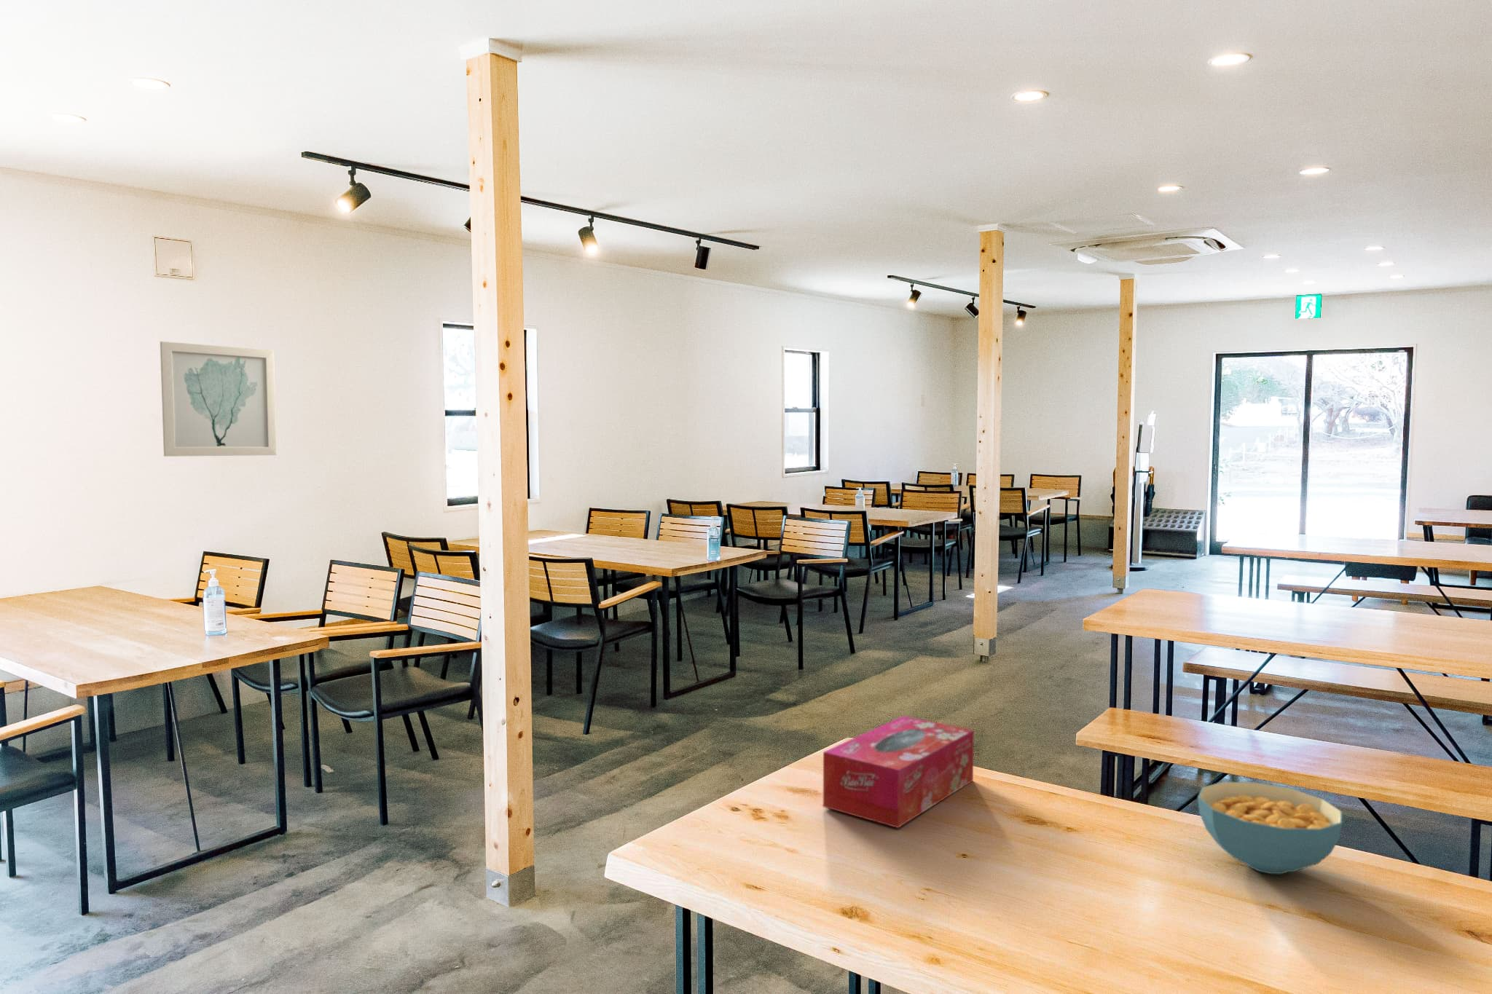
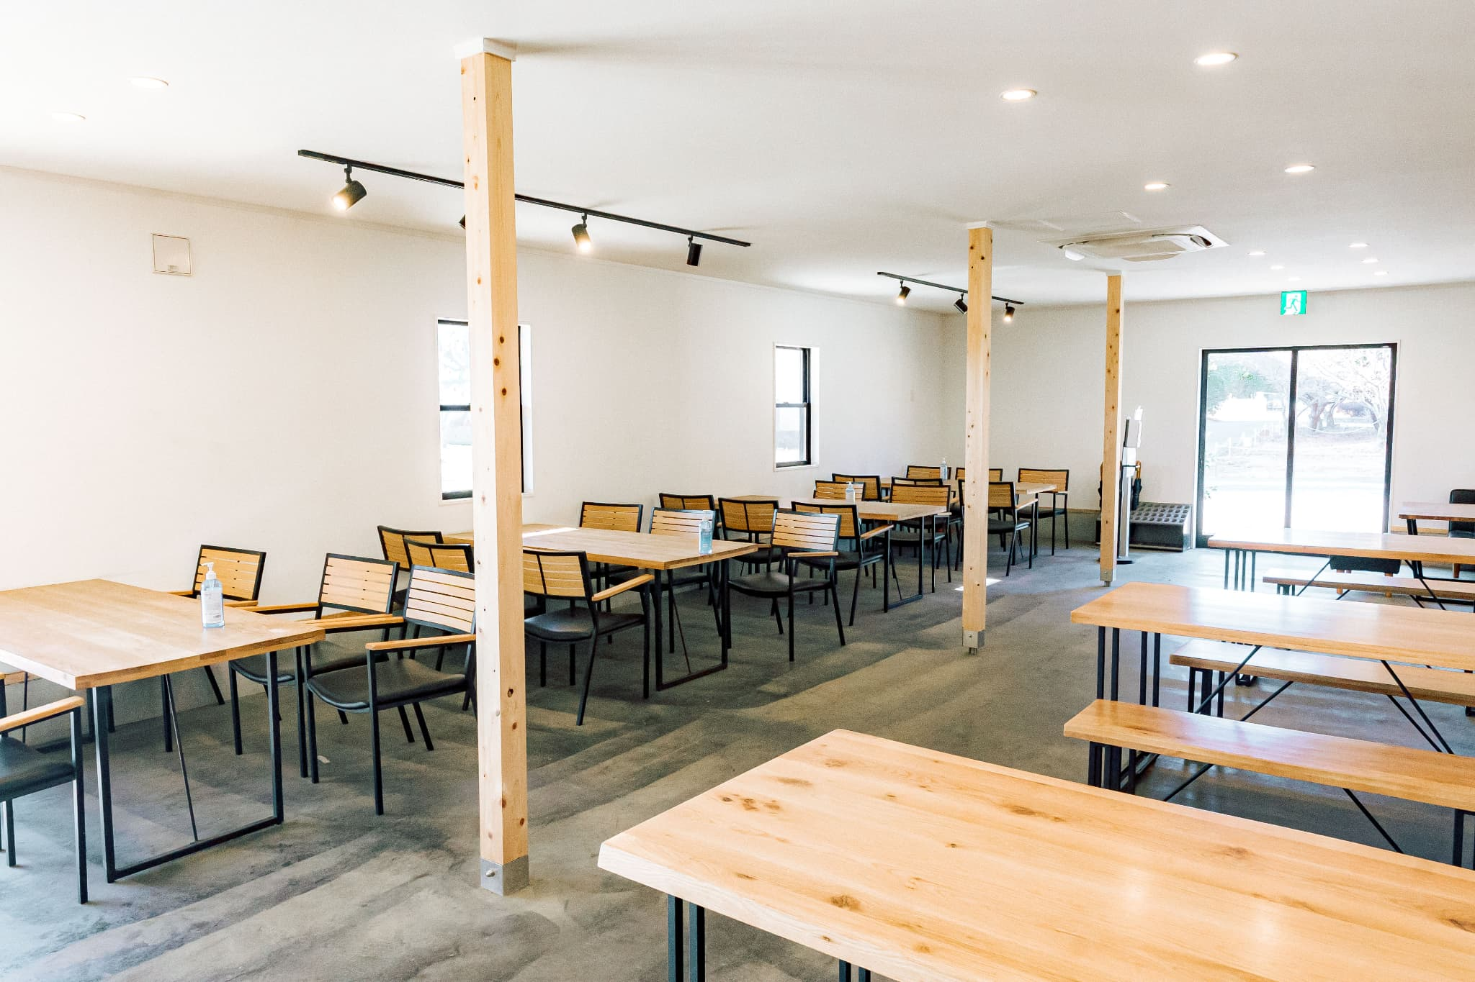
- cereal bowl (1267, 834)
- wall art (221, 400)
- tissue box (901, 767)
